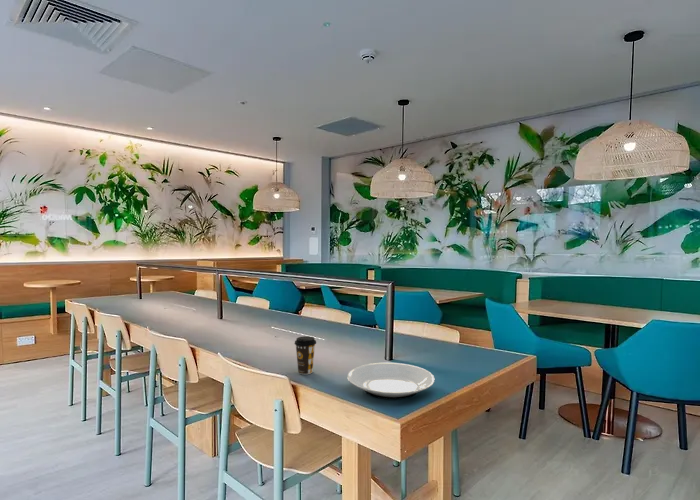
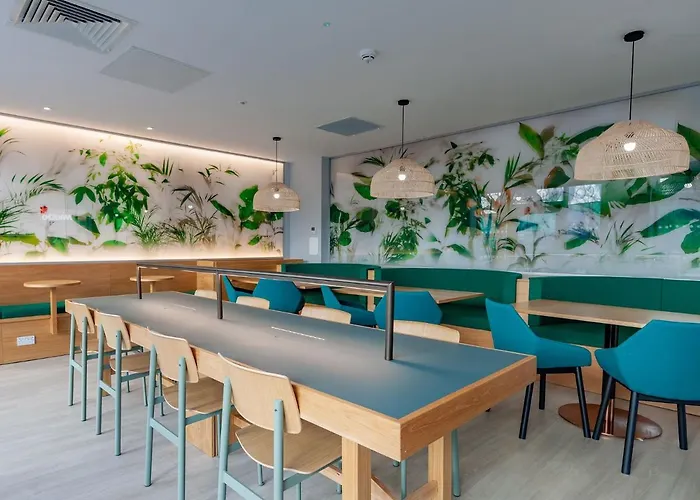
- coffee cup (305, 355)
- plate (390, 382)
